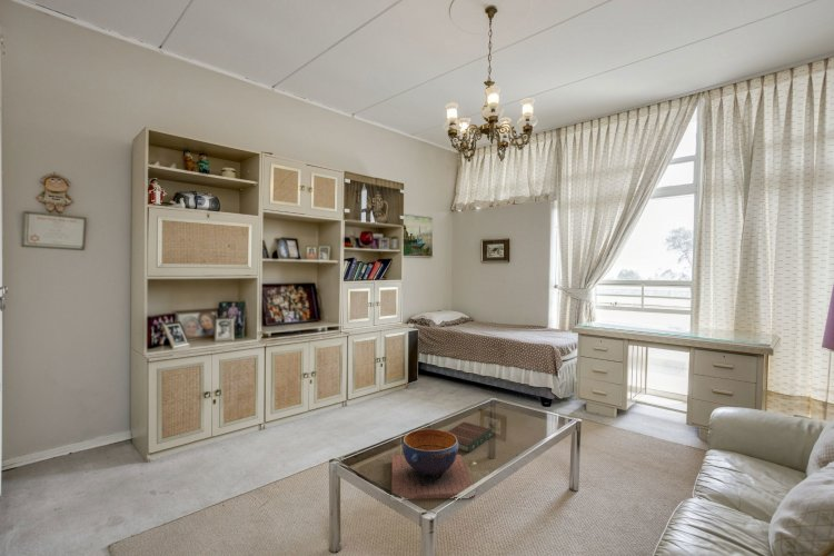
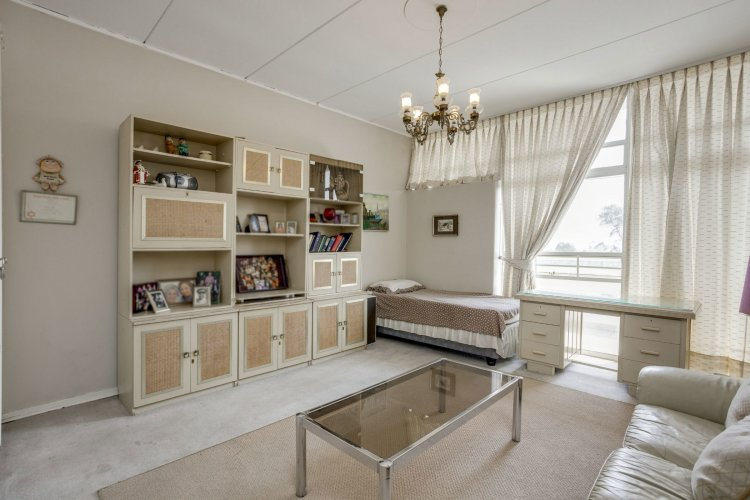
- book (466, 436)
- decorative bowl (429, 457)
